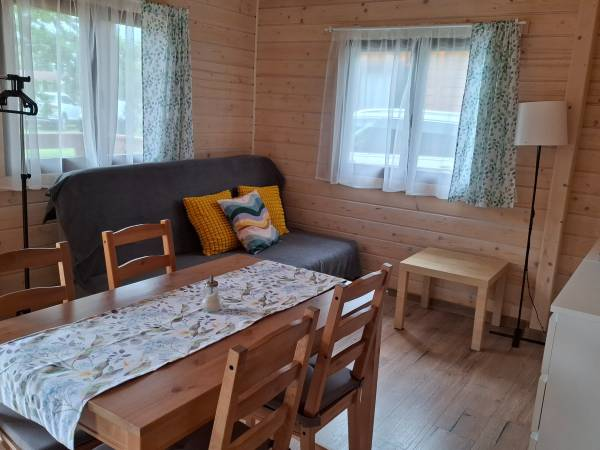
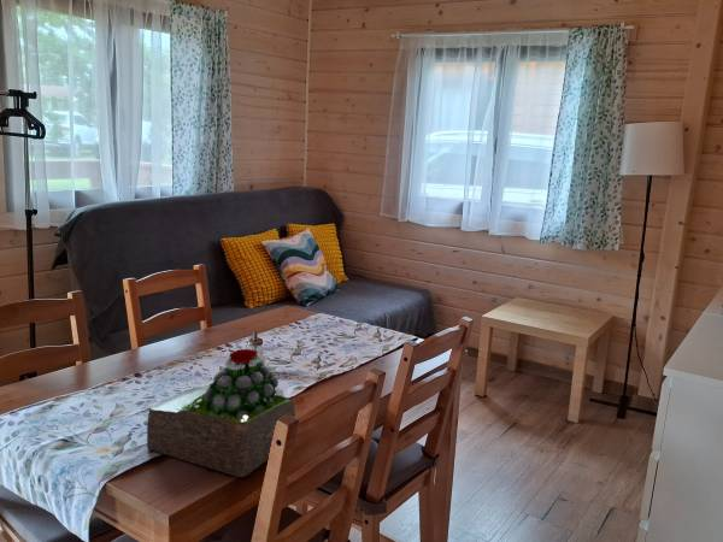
+ succulent plant (222, 395)
